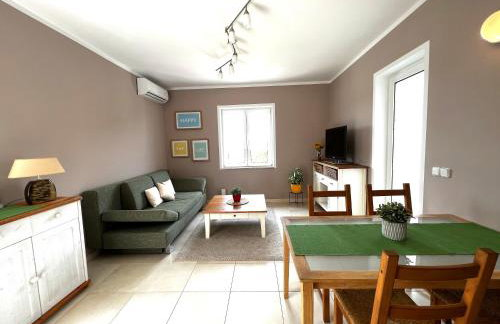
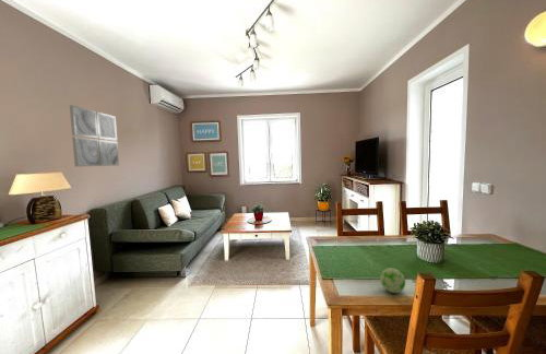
+ wall art (97, 138)
+ decorative ball (392, 280)
